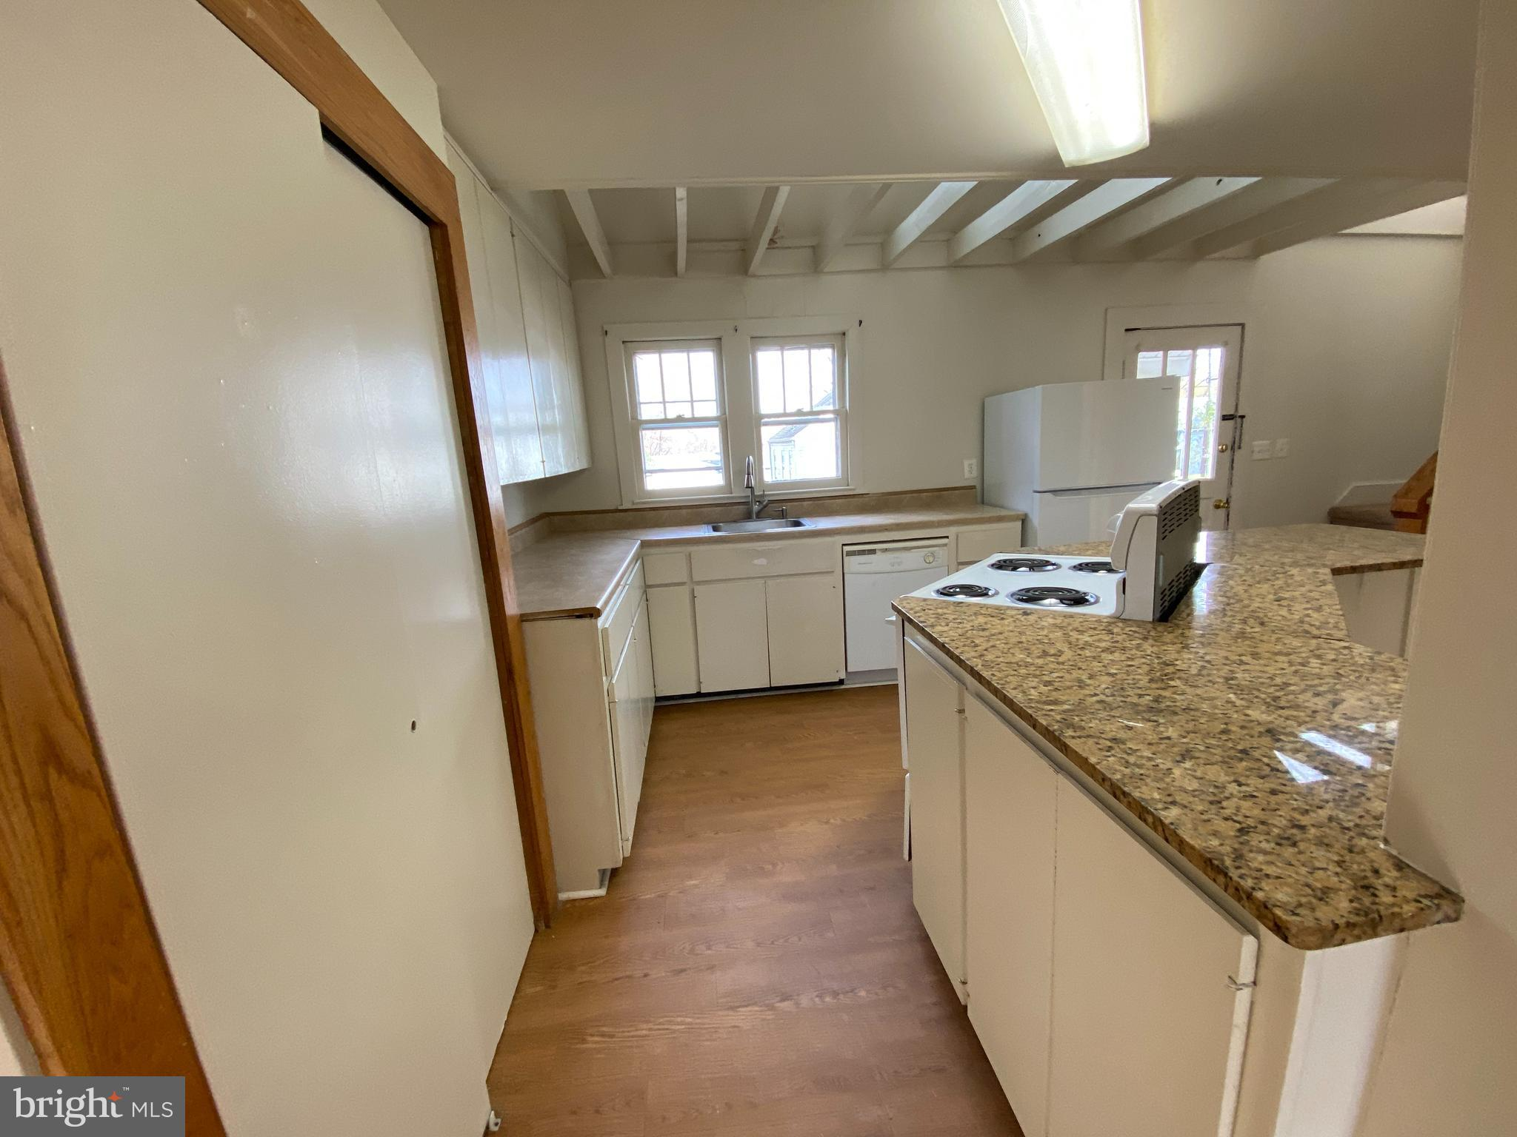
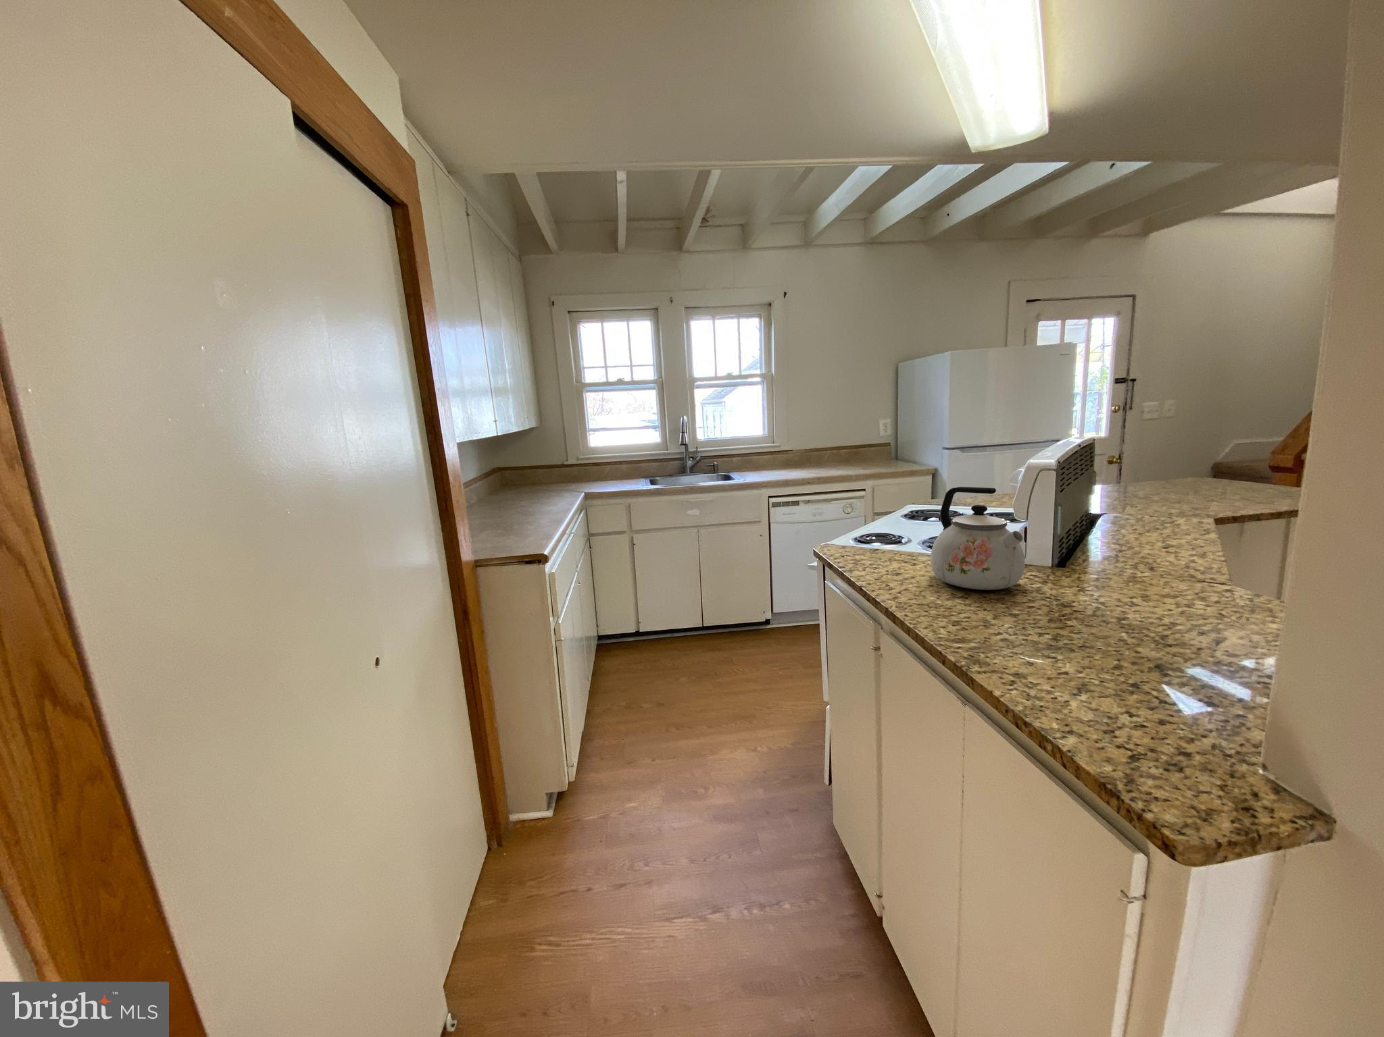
+ kettle (979, 535)
